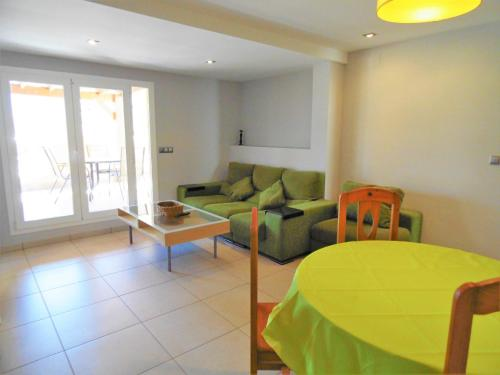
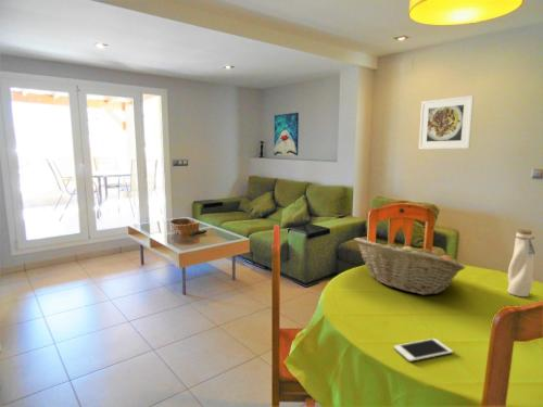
+ fruit basket (404, 259)
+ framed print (444, 124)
+ water bottle (522, 263)
+ wall art (286, 135)
+ cell phone (422, 348)
